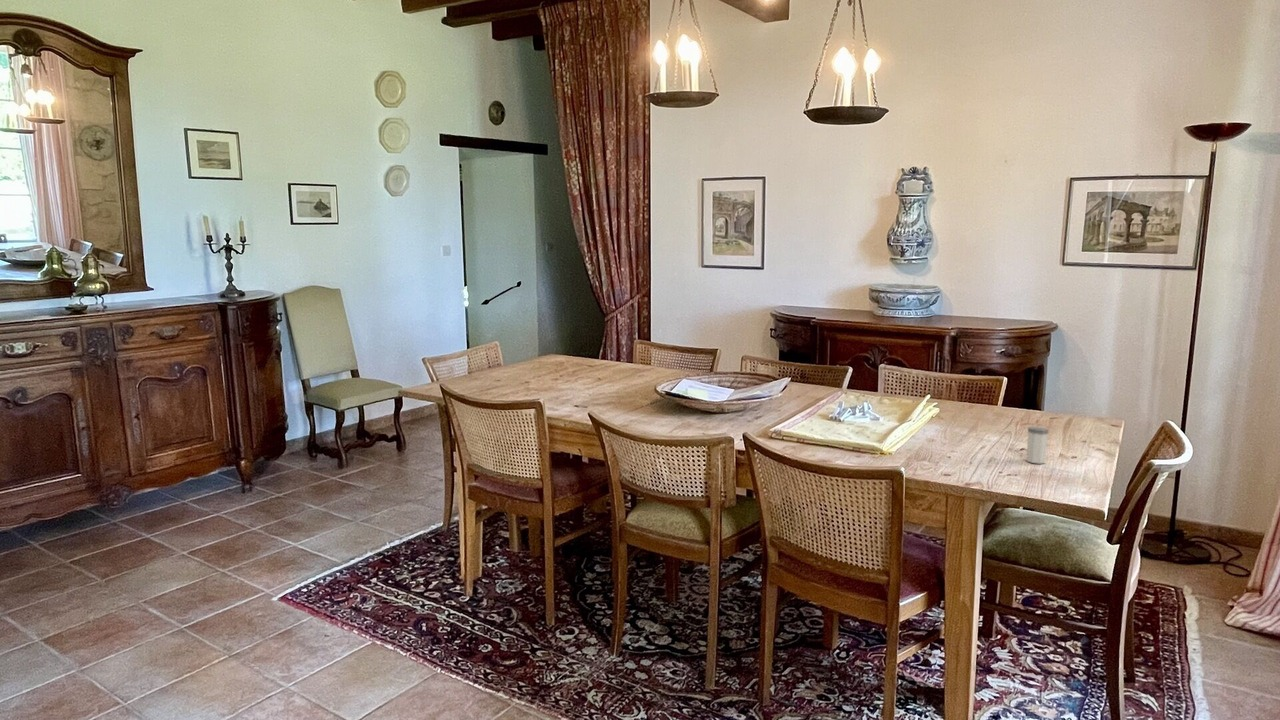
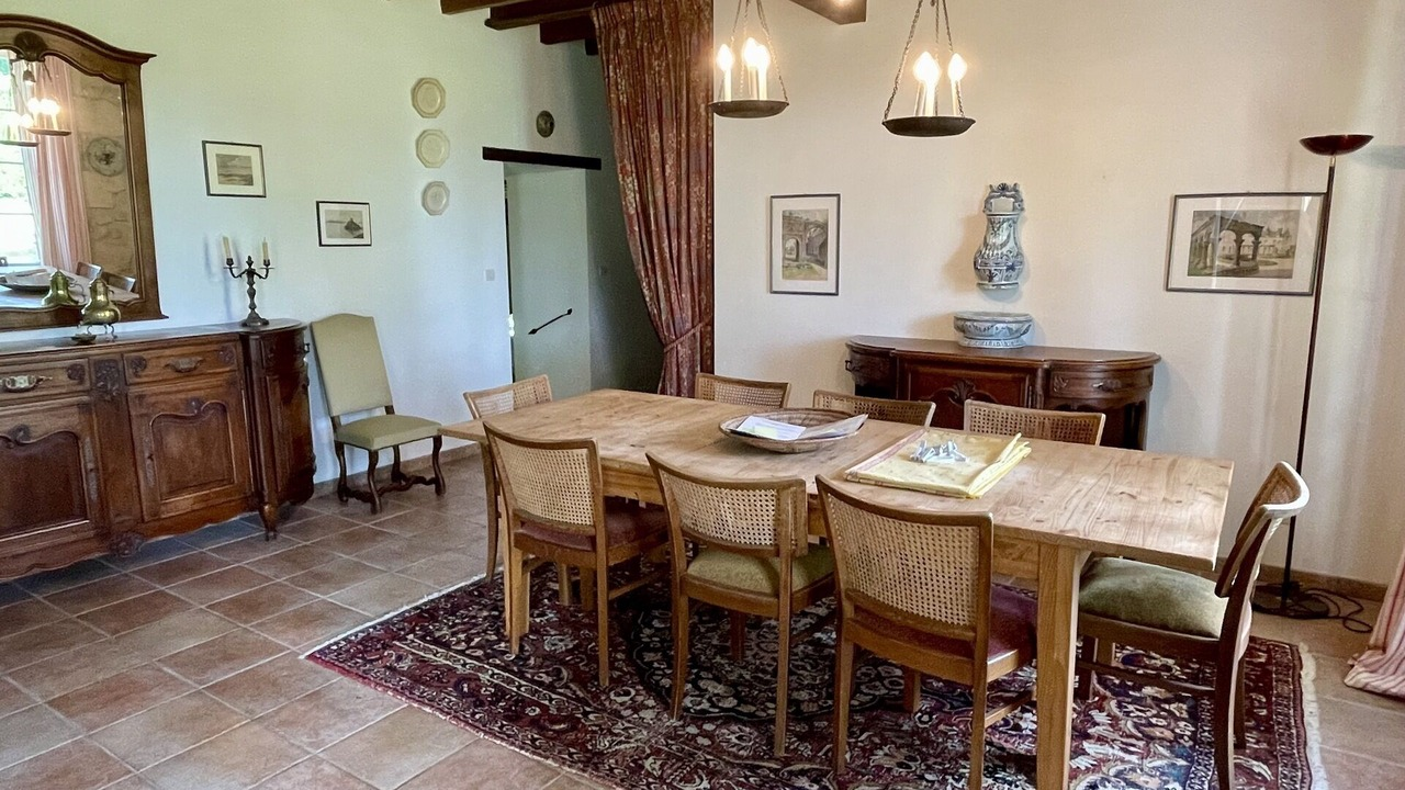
- salt shaker (1036, 444)
